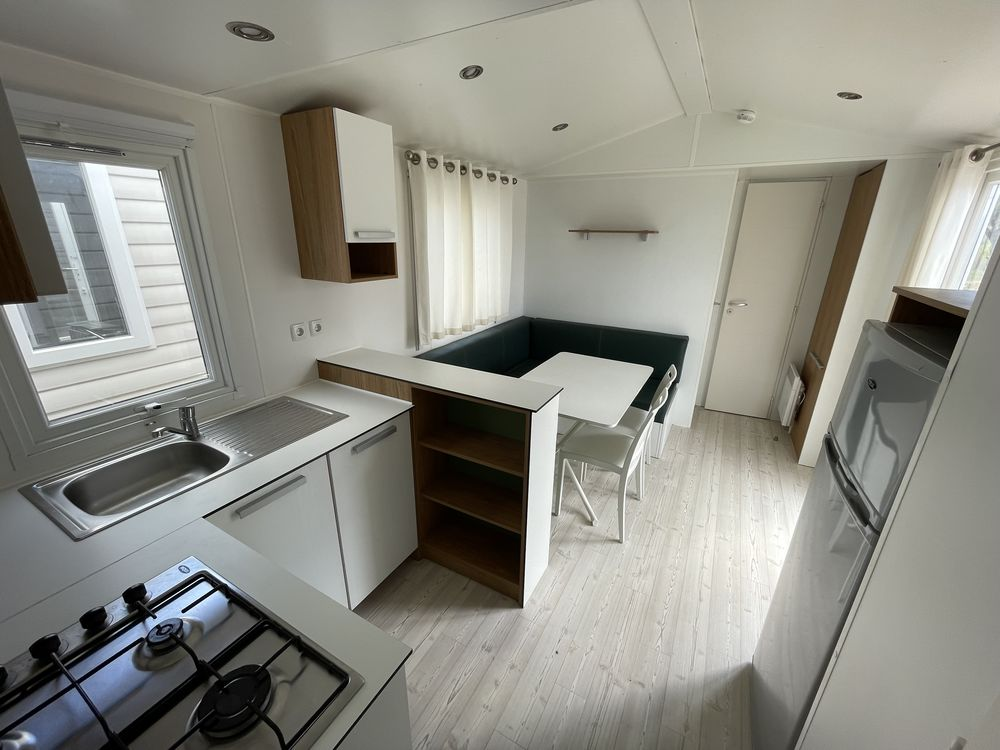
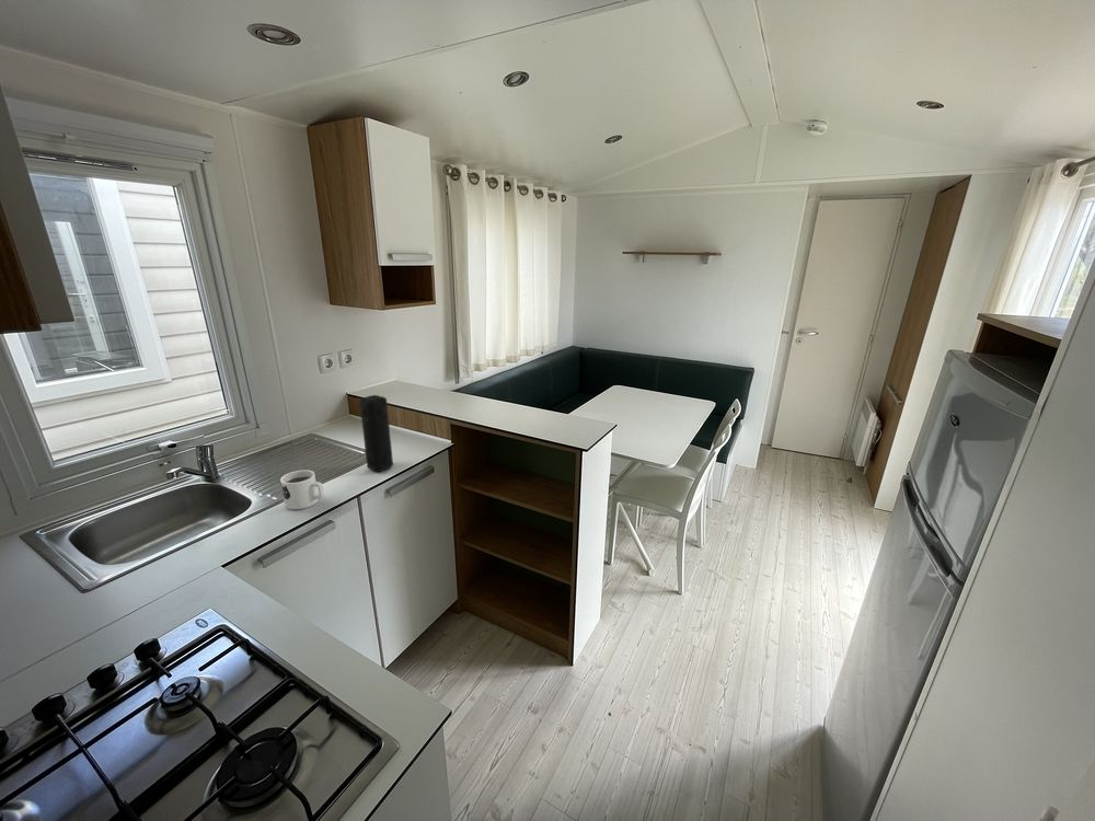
+ mug (303, 488)
+ speaker (377, 432)
